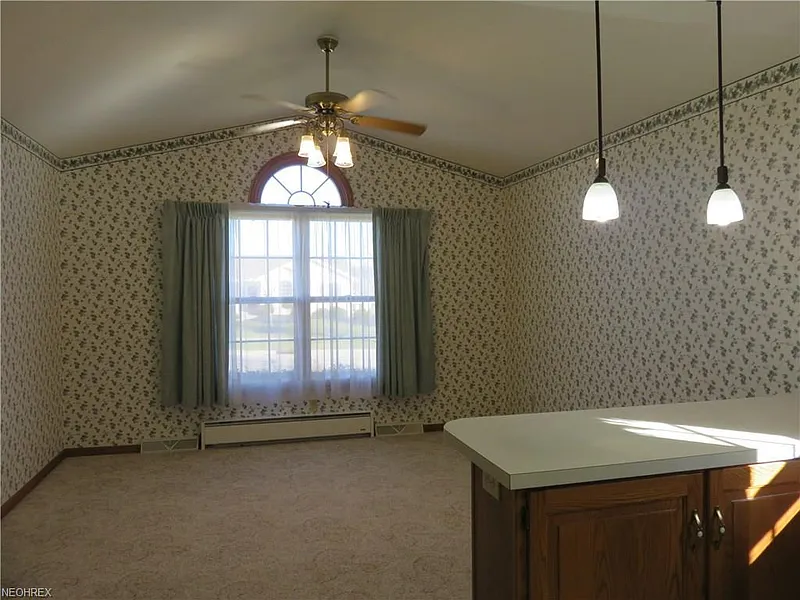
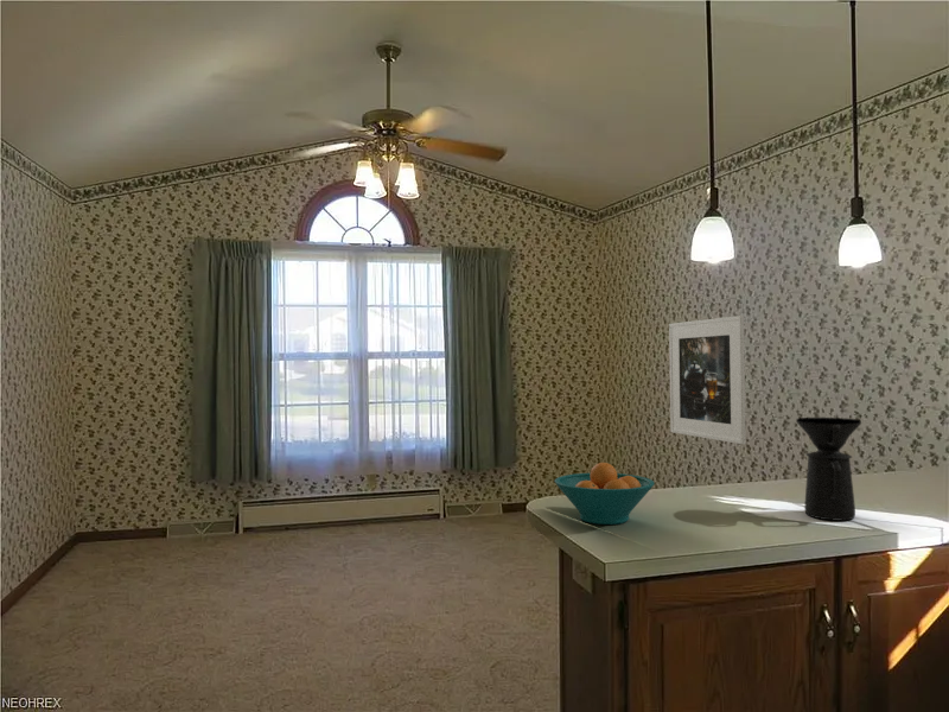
+ coffee maker (828, 468)
+ fruit bowl (604, 491)
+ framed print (703, 379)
